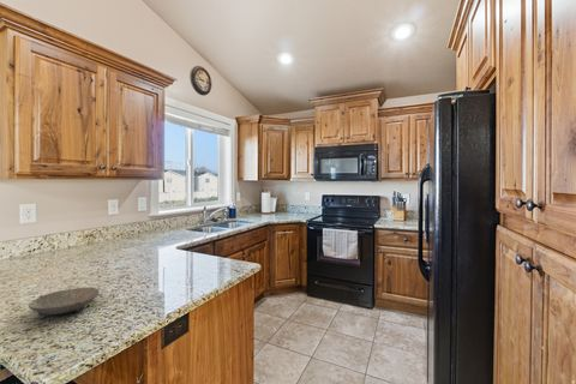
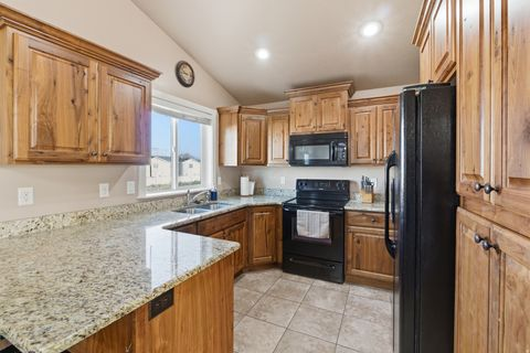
- bowl (66, 302)
